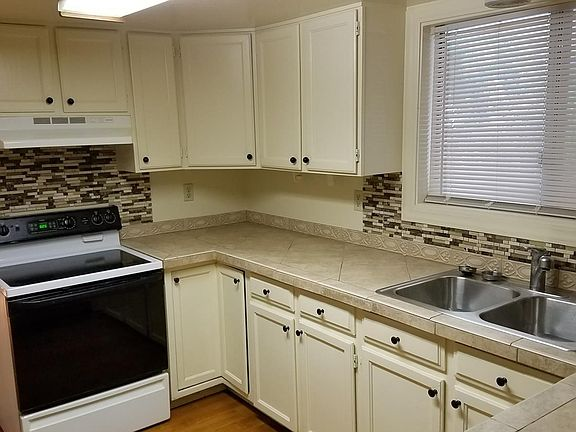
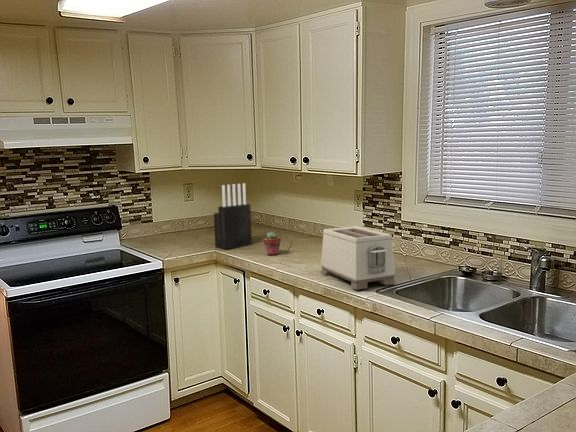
+ potted succulent (272, 242)
+ knife block (231, 215)
+ toaster (358, 256)
